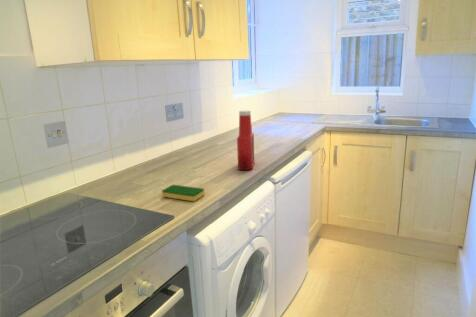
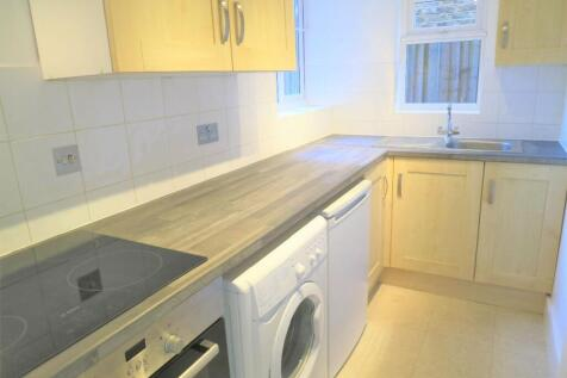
- soap bottle (245, 139)
- dish sponge (183, 192)
